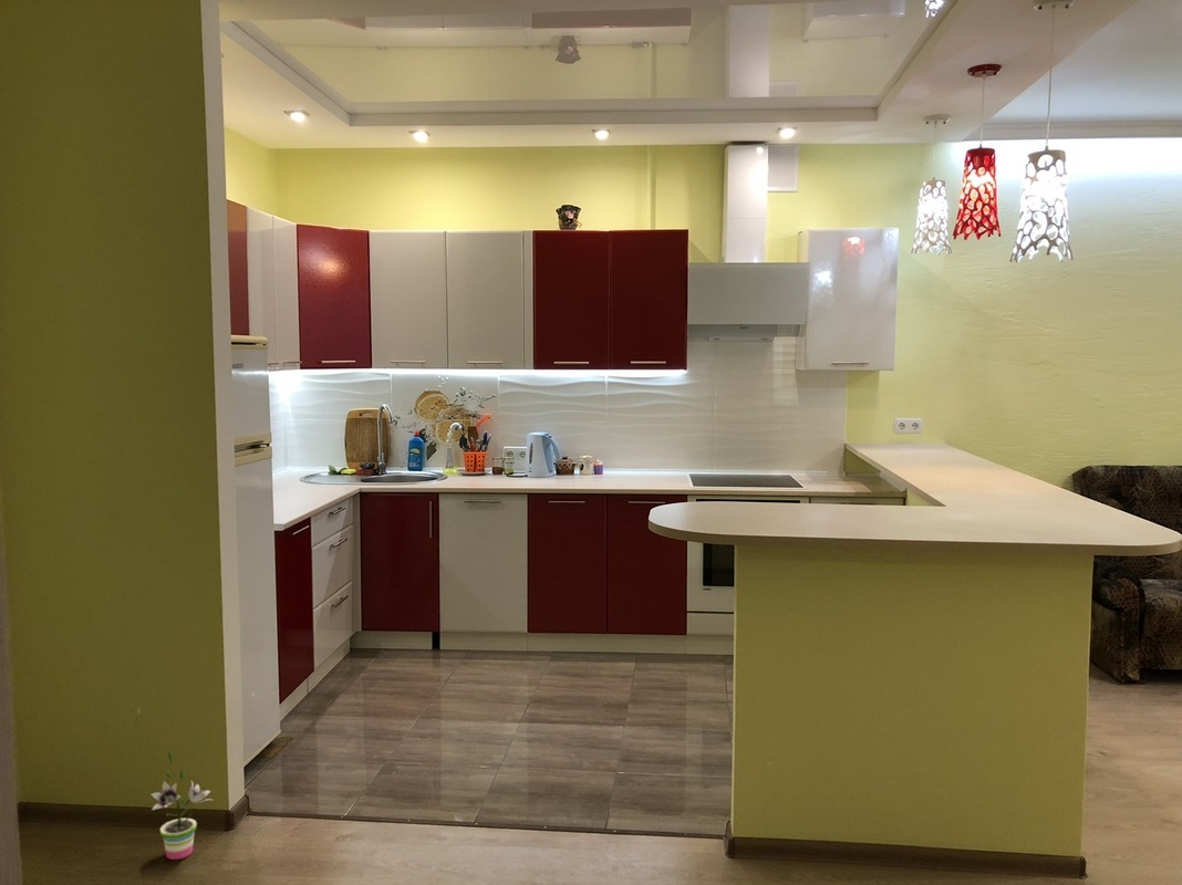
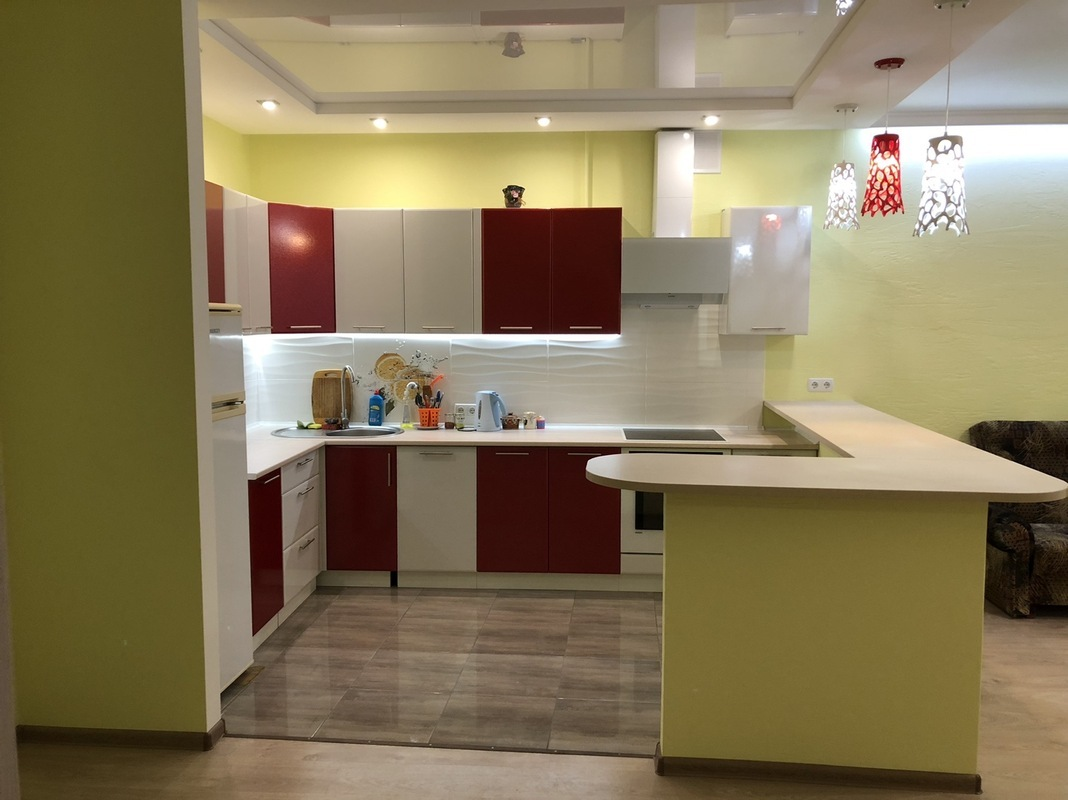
- potted plant (183, 806)
